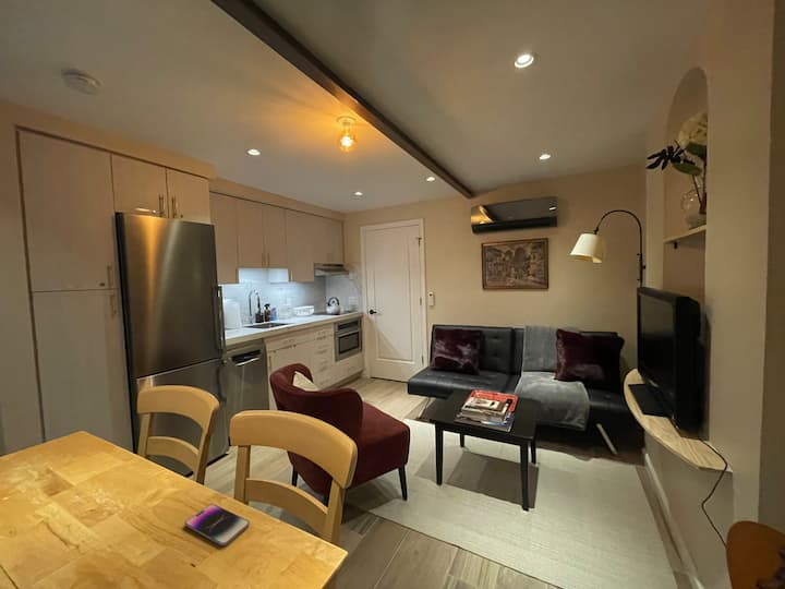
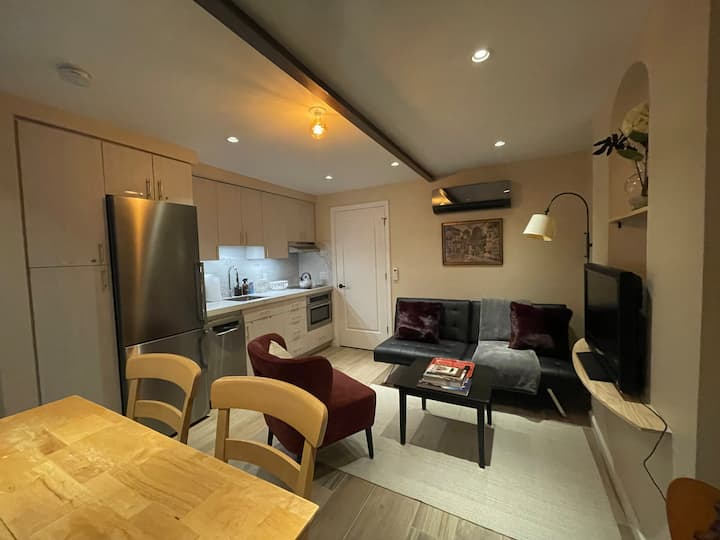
- smartphone (217, 522)
